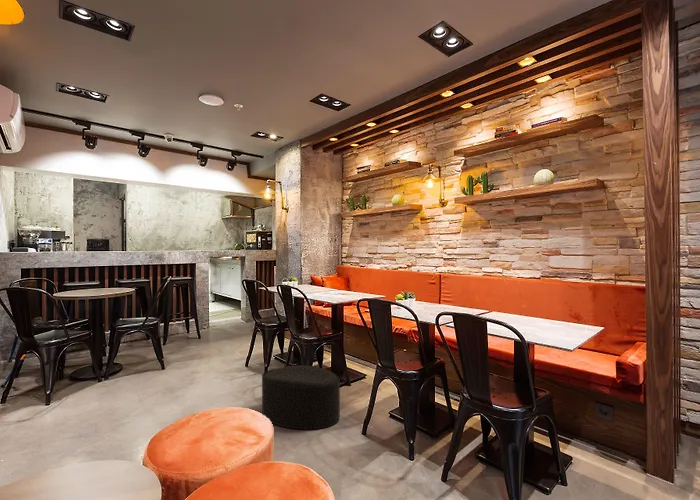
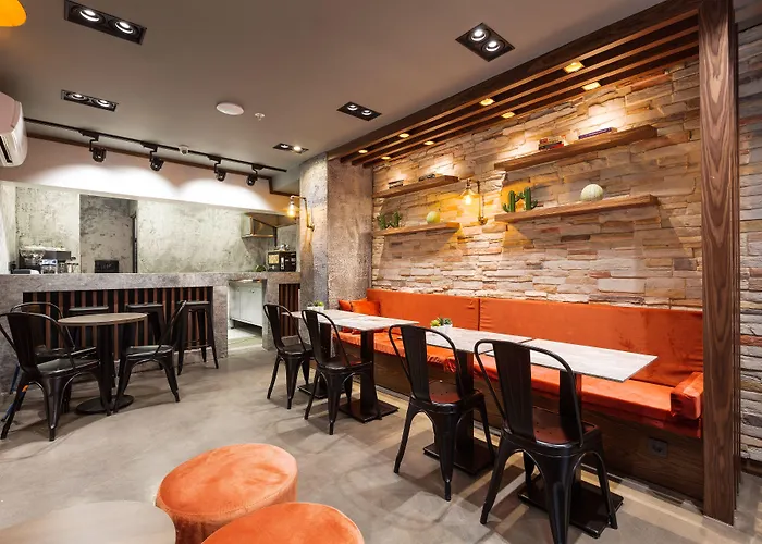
- ottoman (300, 394)
